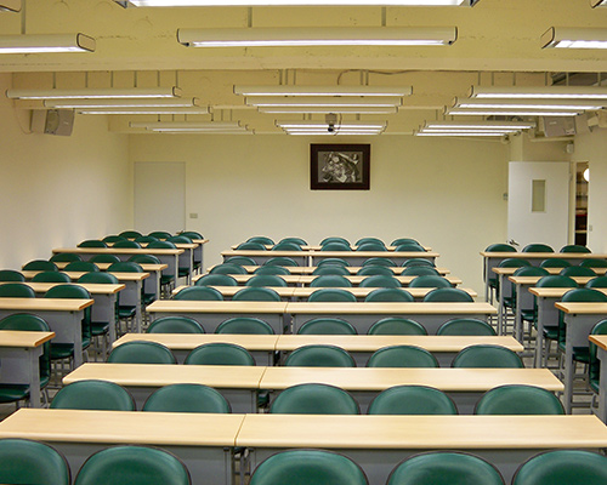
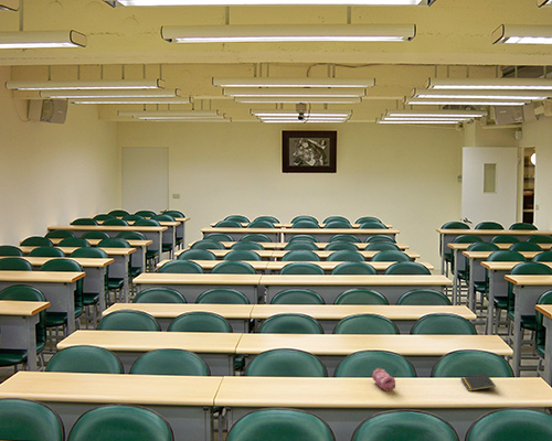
+ notepad (477, 381)
+ pencil case (383, 378)
